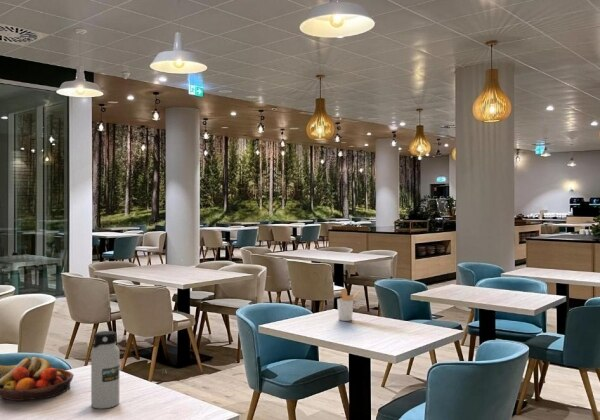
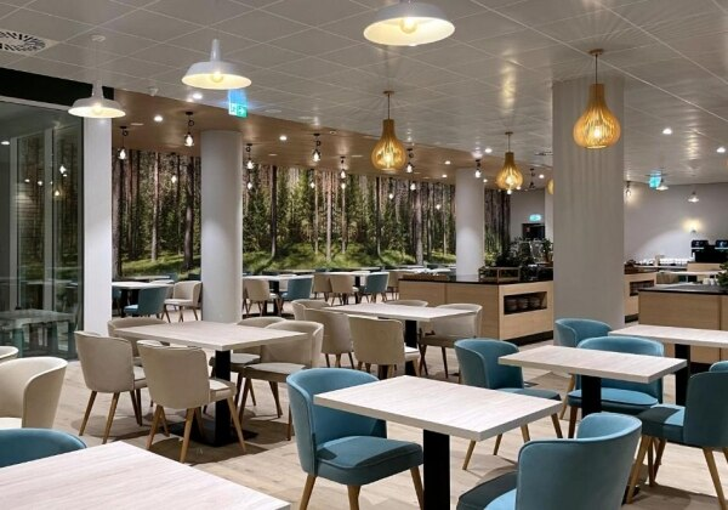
- utensil holder (349, 304)
- fruit bowl (32, 375)
- water bottle (105, 368)
